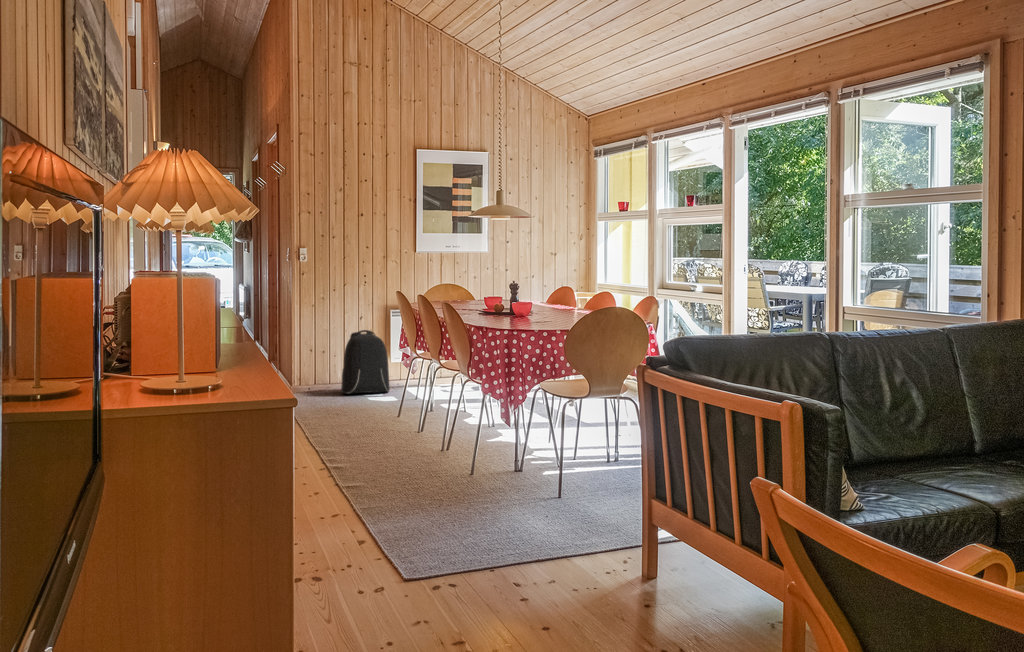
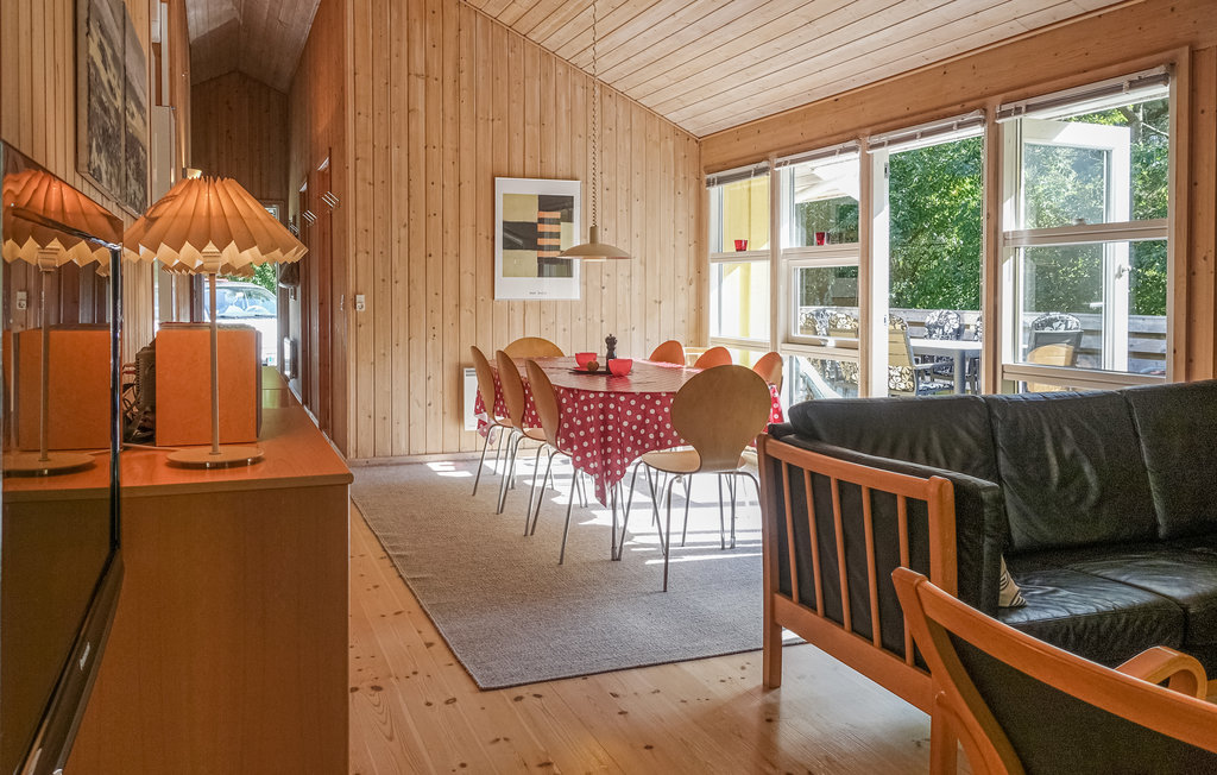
- backpack (363, 361)
